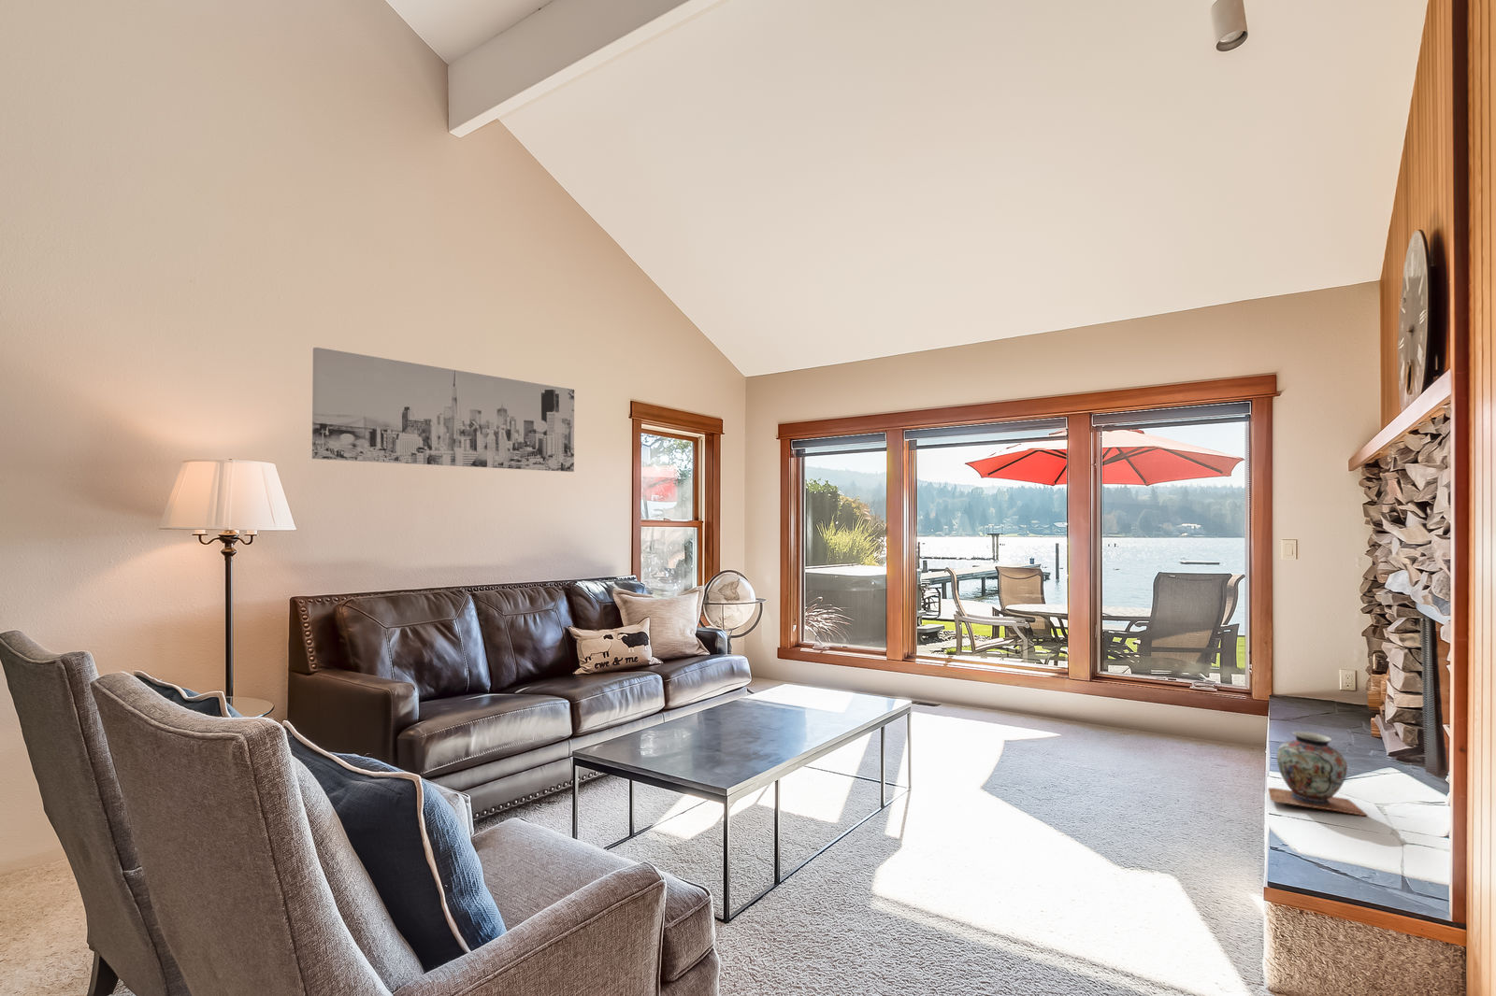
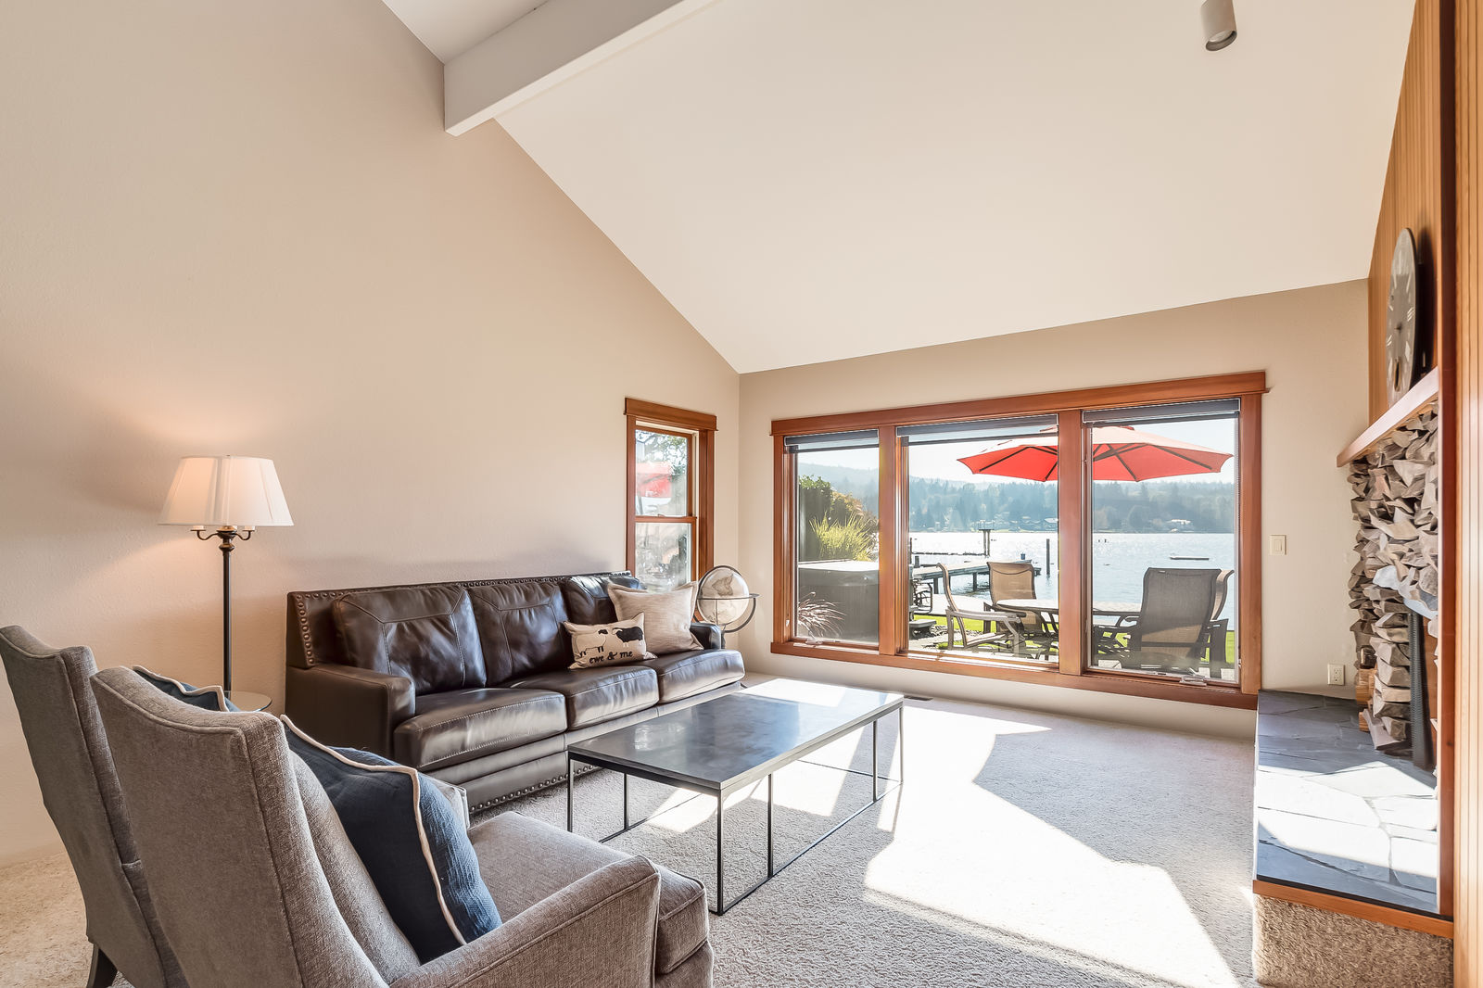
- decorative vase (1315, 770)
- wall art (463, 419)
